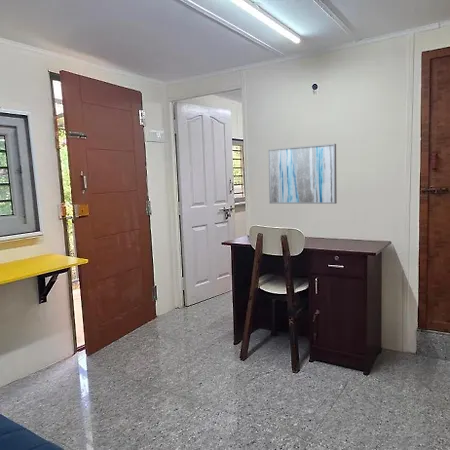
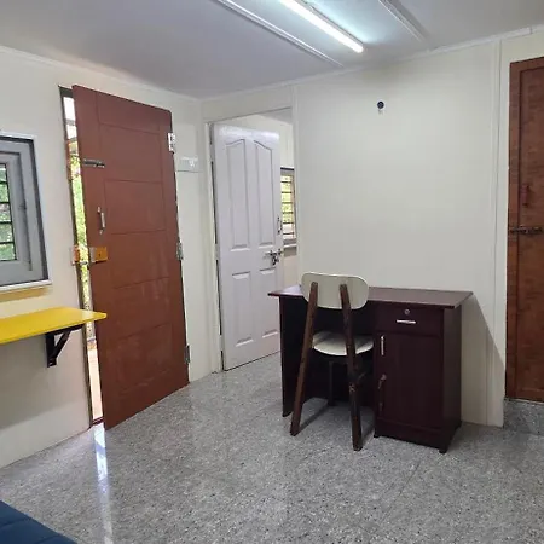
- wall art (301, 175)
